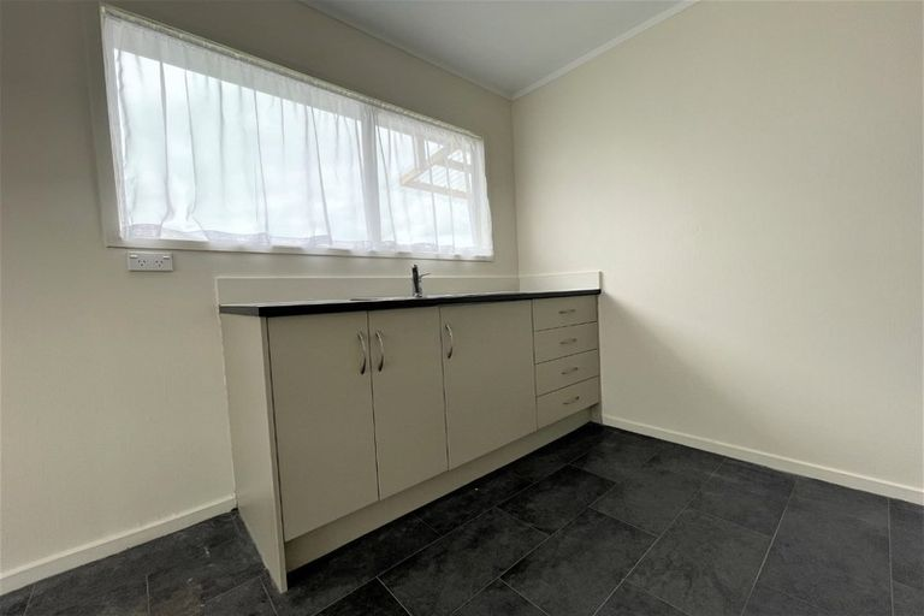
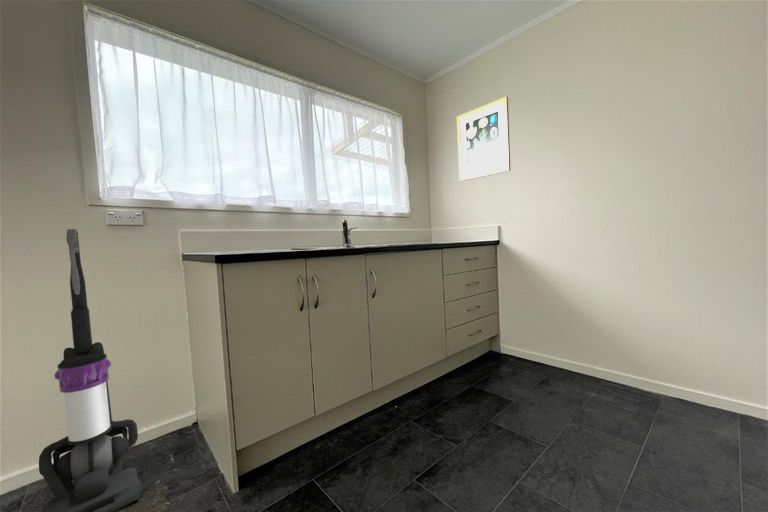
+ wall art (481, 142)
+ vacuum cleaner (82, 360)
